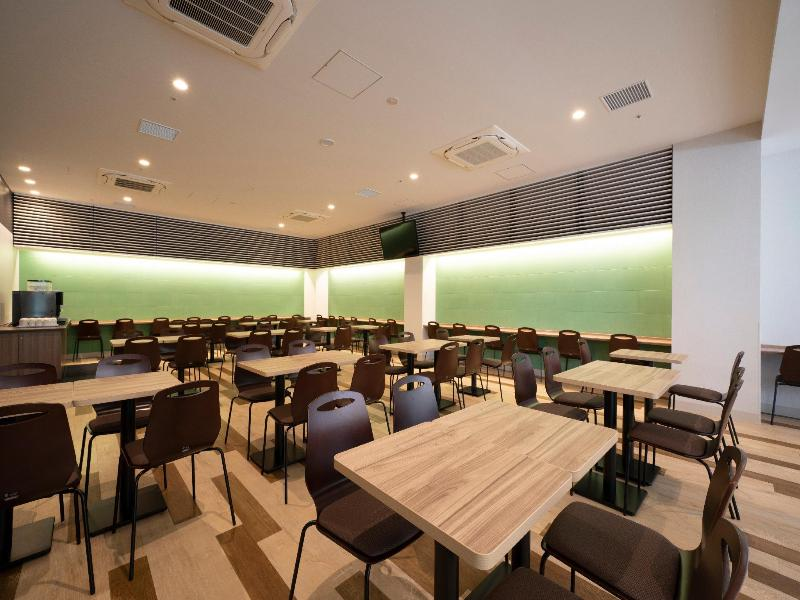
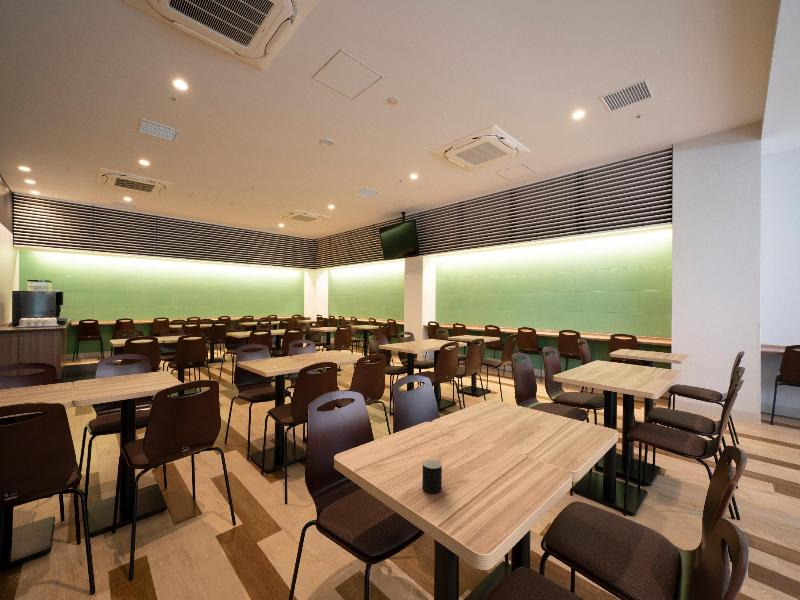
+ cup (434, 474)
